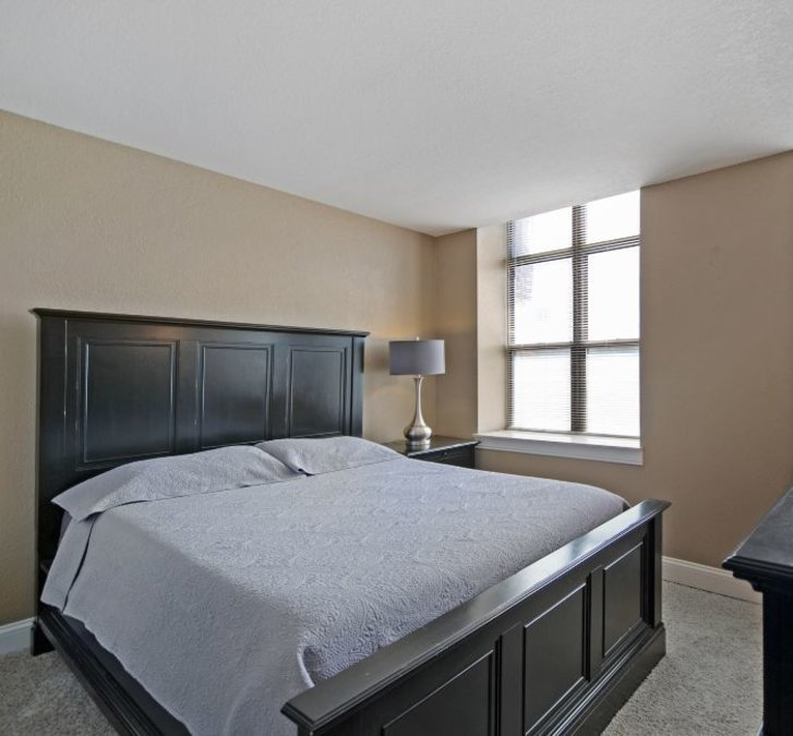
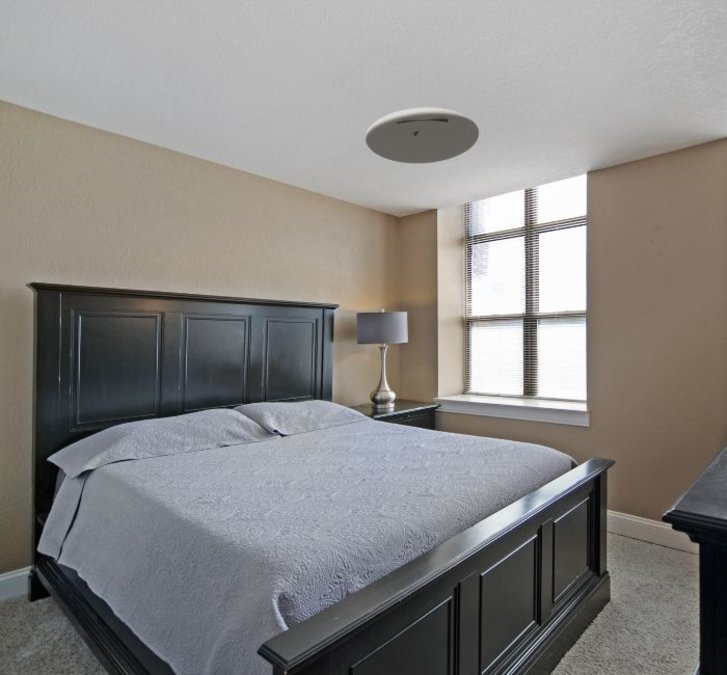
+ ceiling light (421, 138)
